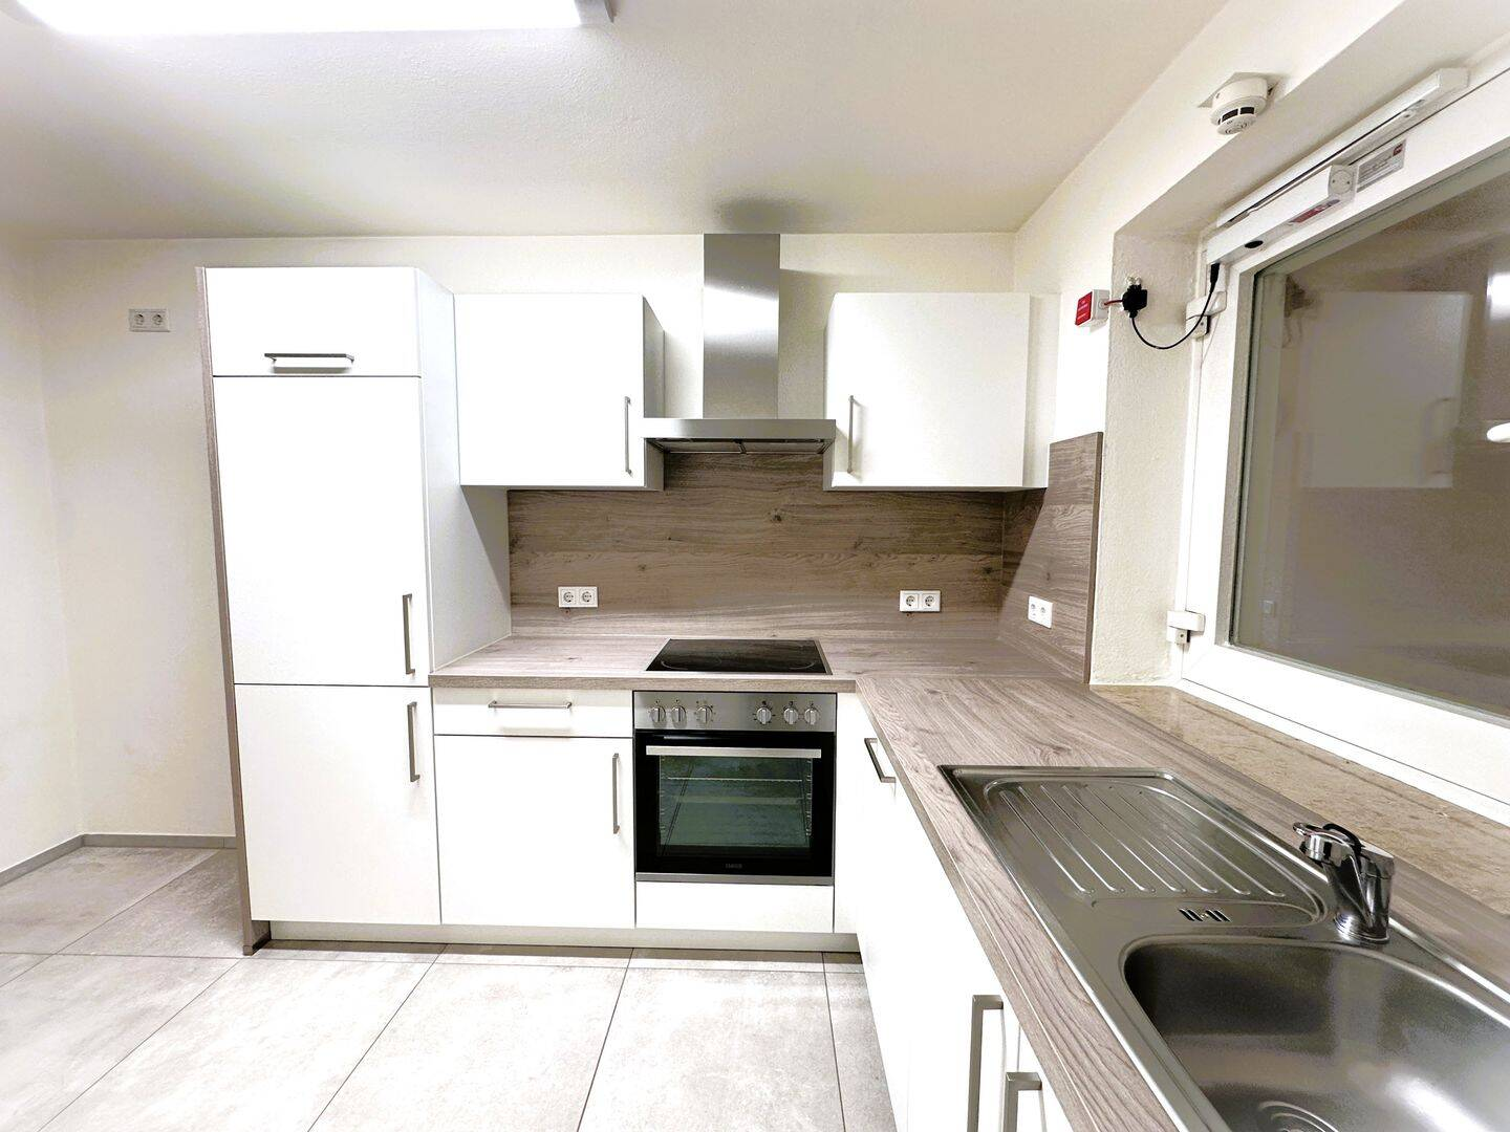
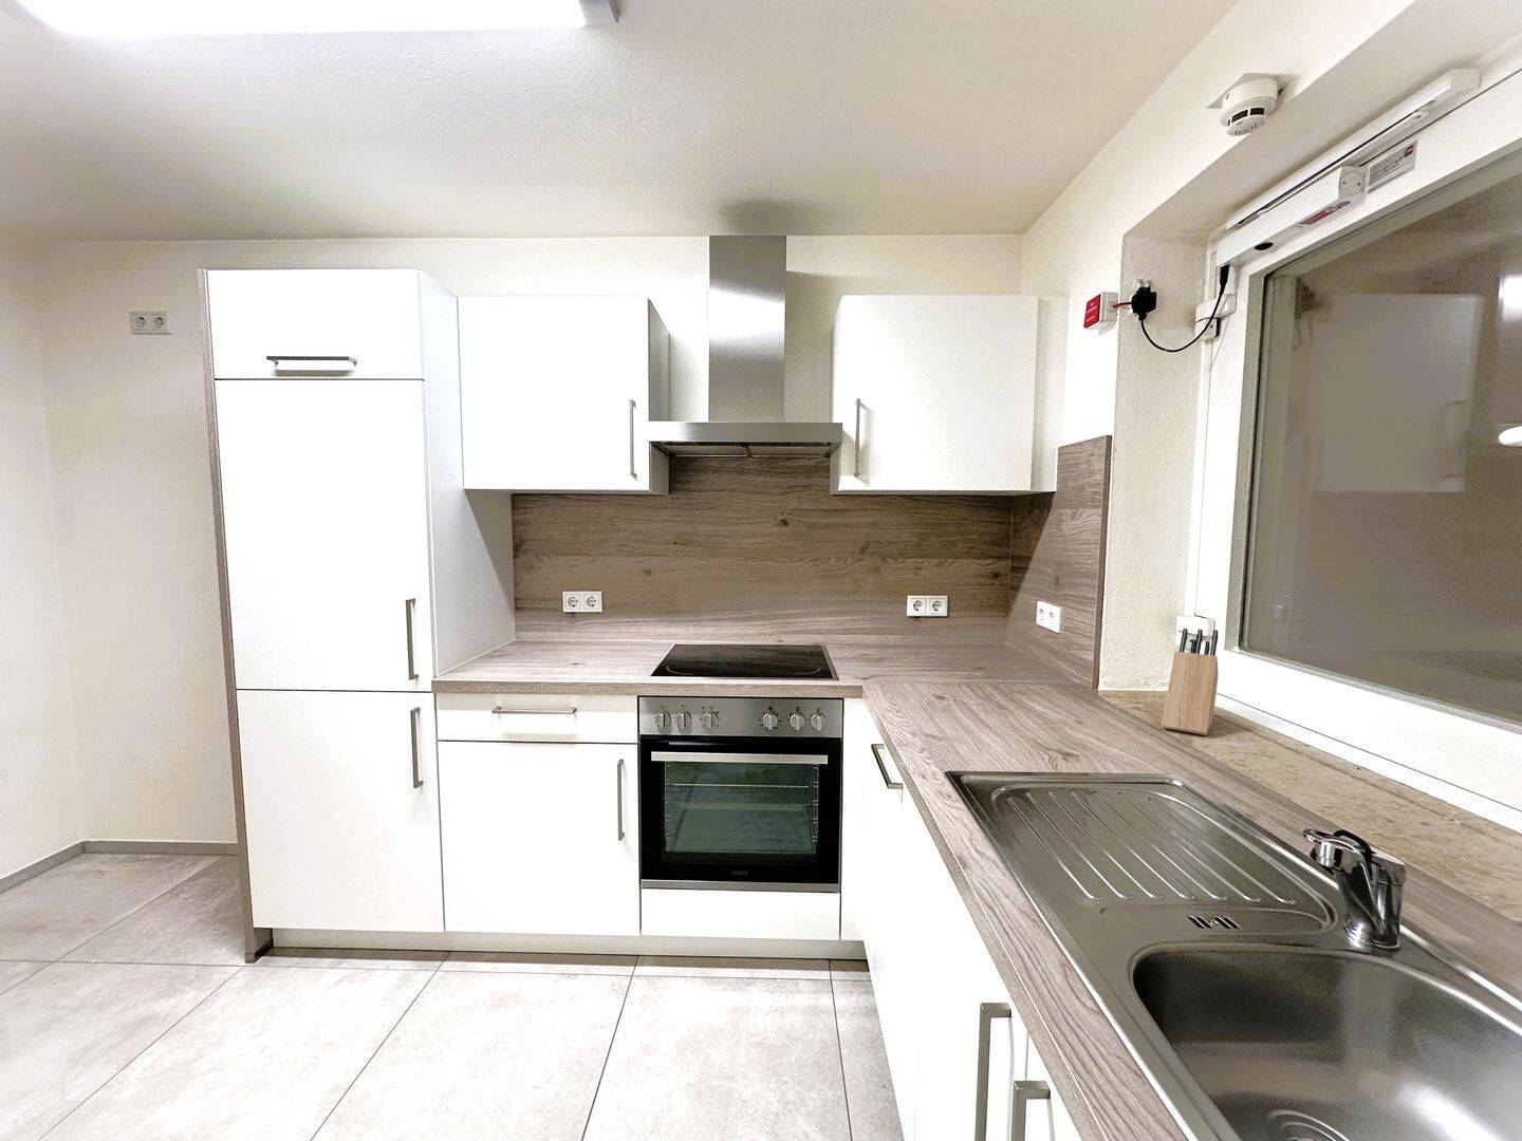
+ knife block (1192, 676)
